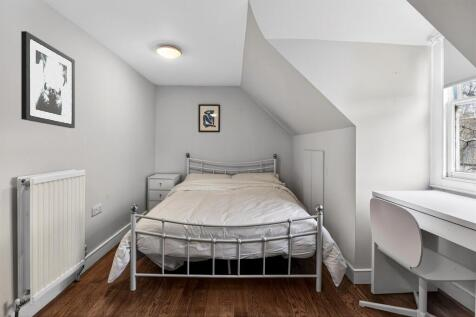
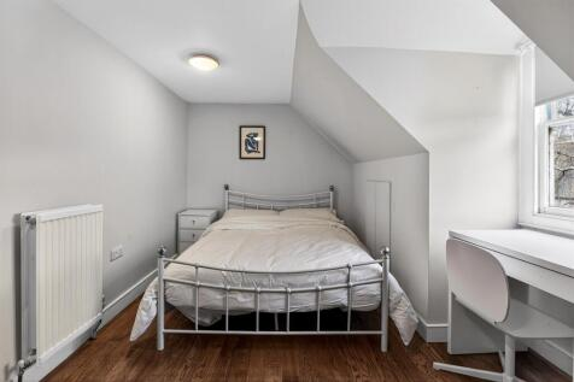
- wall art (51, 85)
